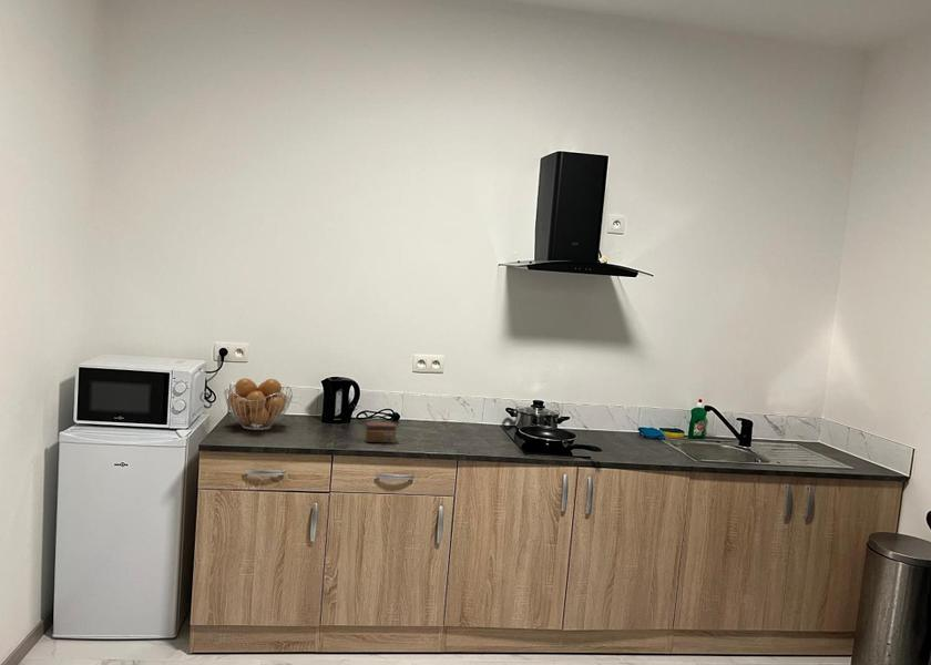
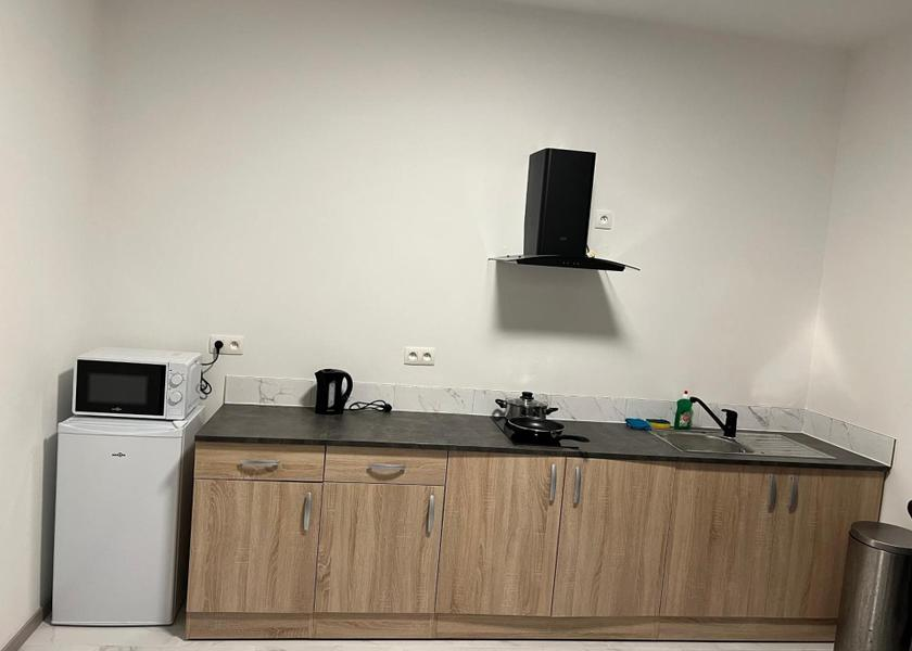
- fruit basket (258, 402)
- tea box (380, 432)
